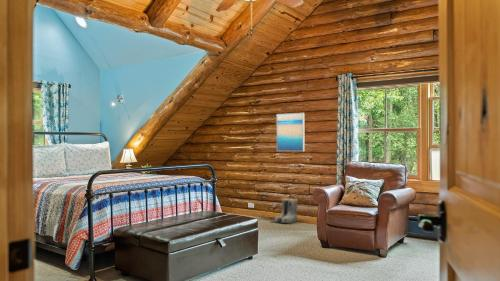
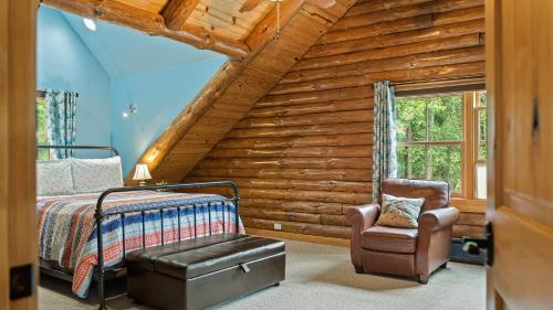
- boots (286, 210)
- wall art (290, 132)
